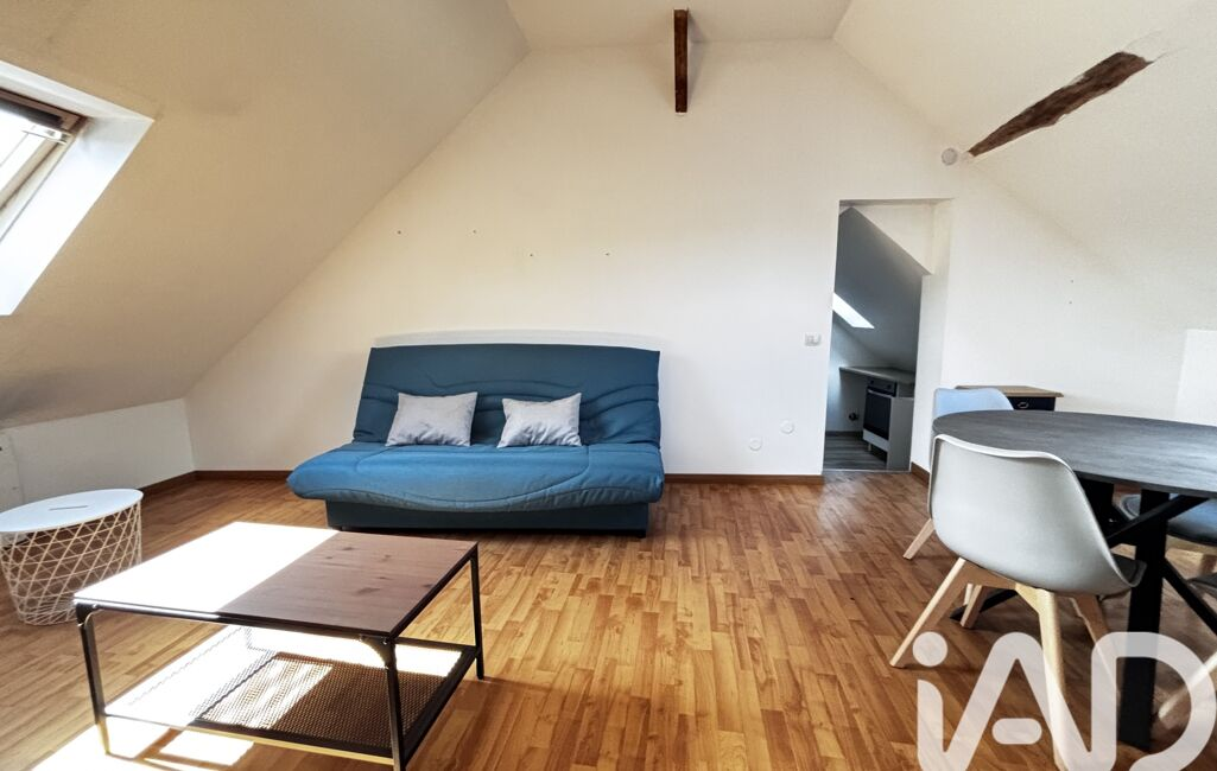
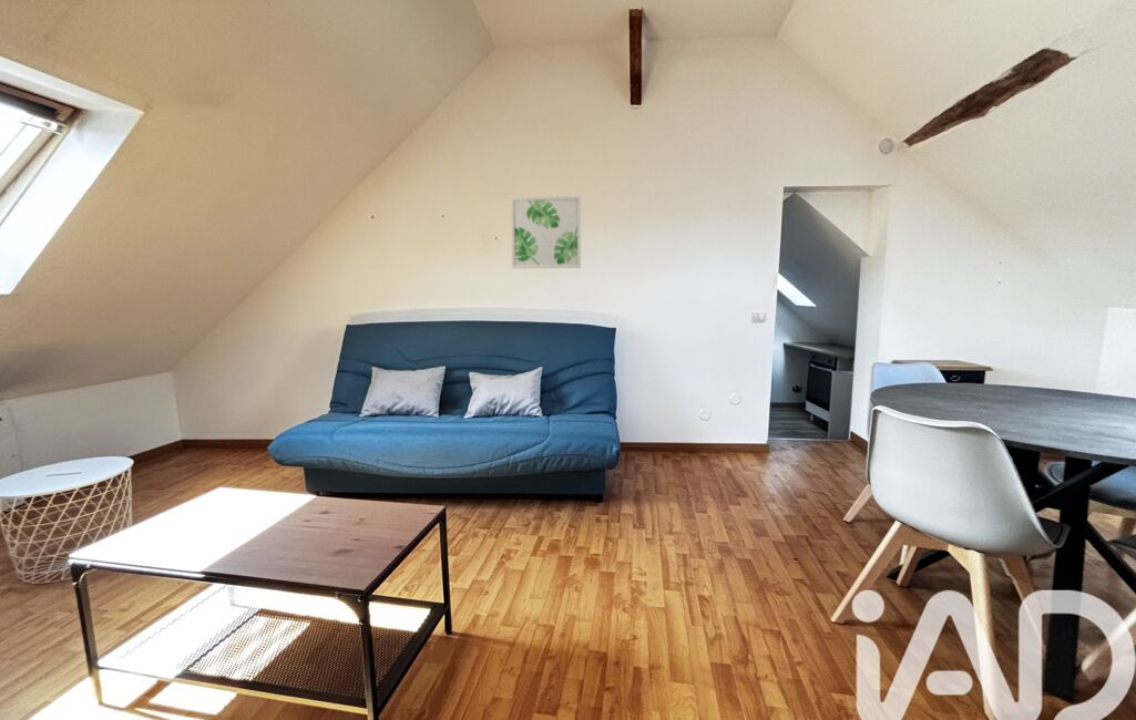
+ wall art (545, 233)
